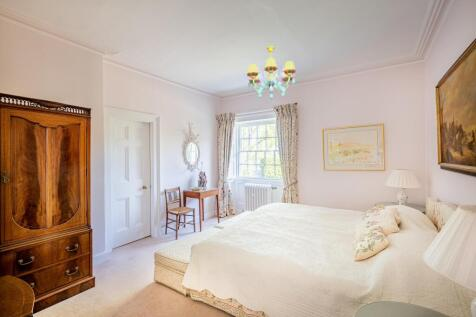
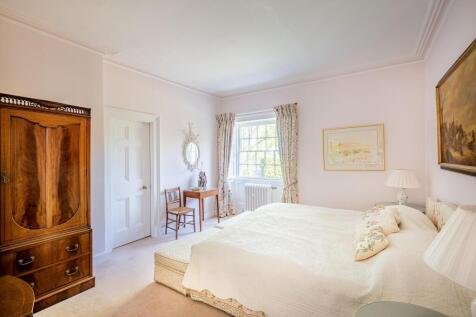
- chandelier (271, 73)
